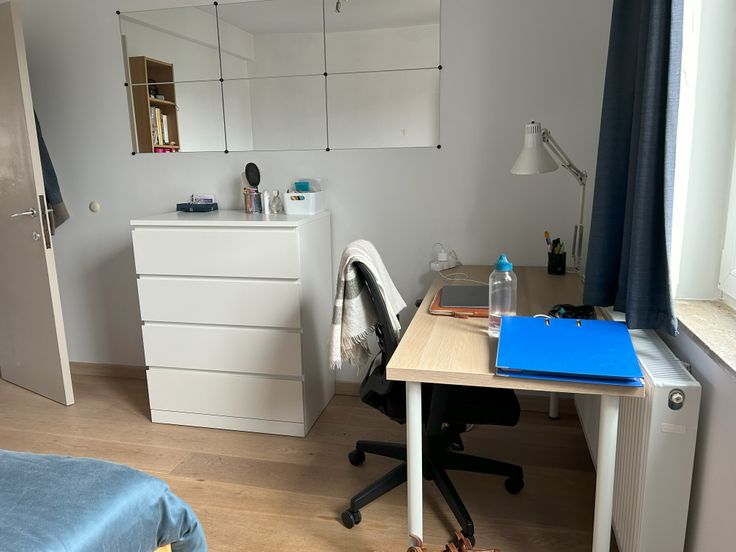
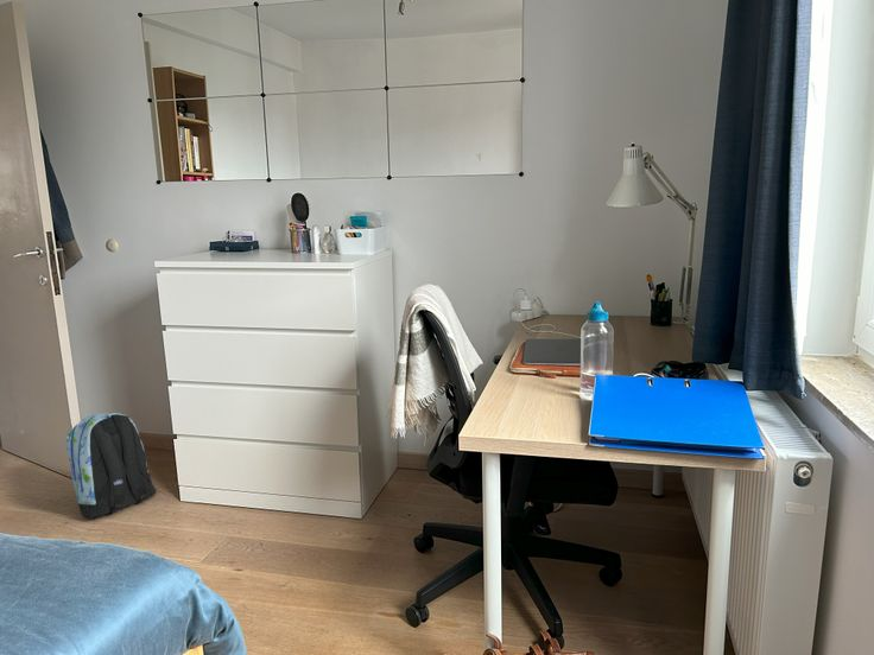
+ backpack (107, 458)
